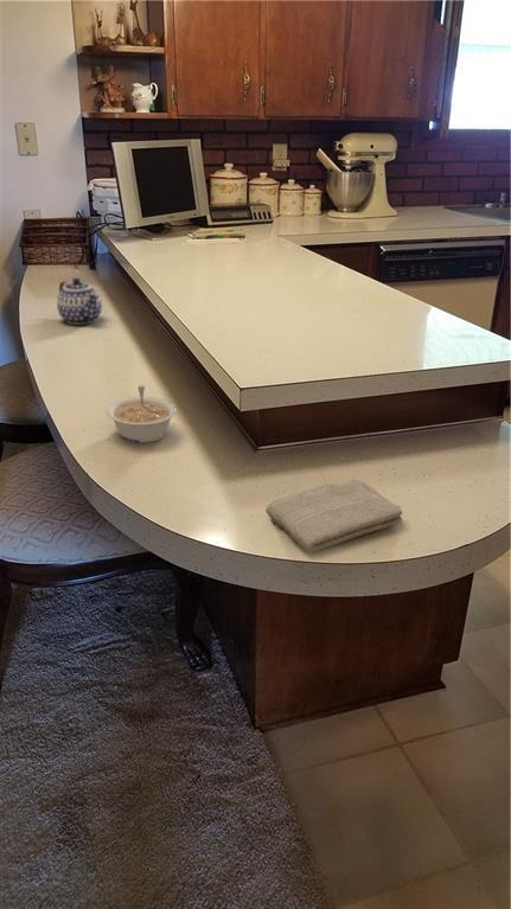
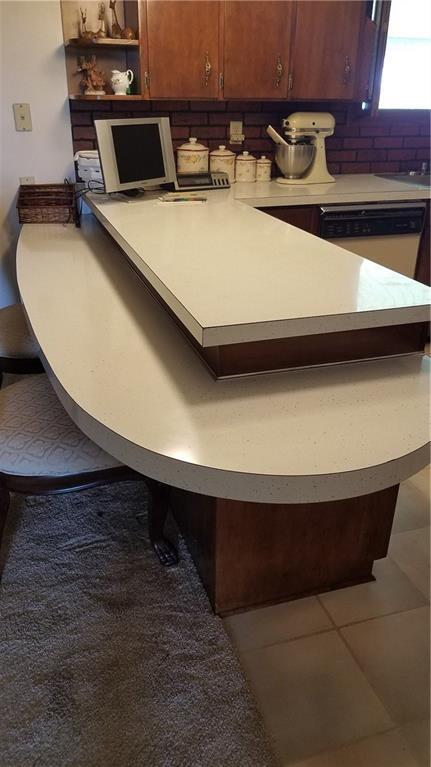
- washcloth (336, 512)
- legume (140, 417)
- teapot (78, 299)
